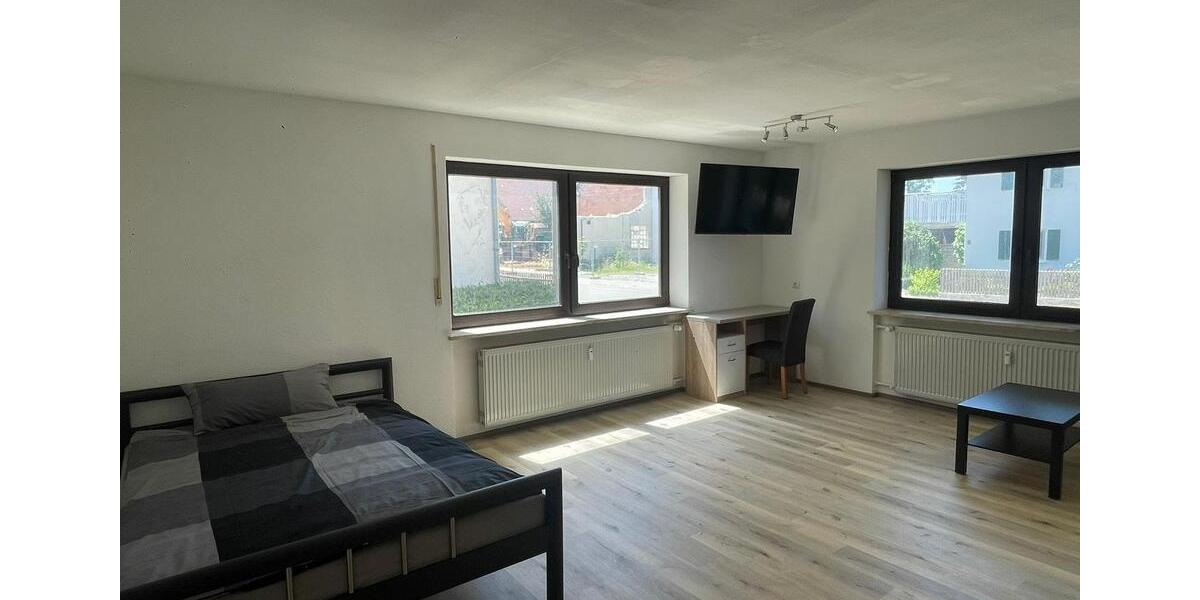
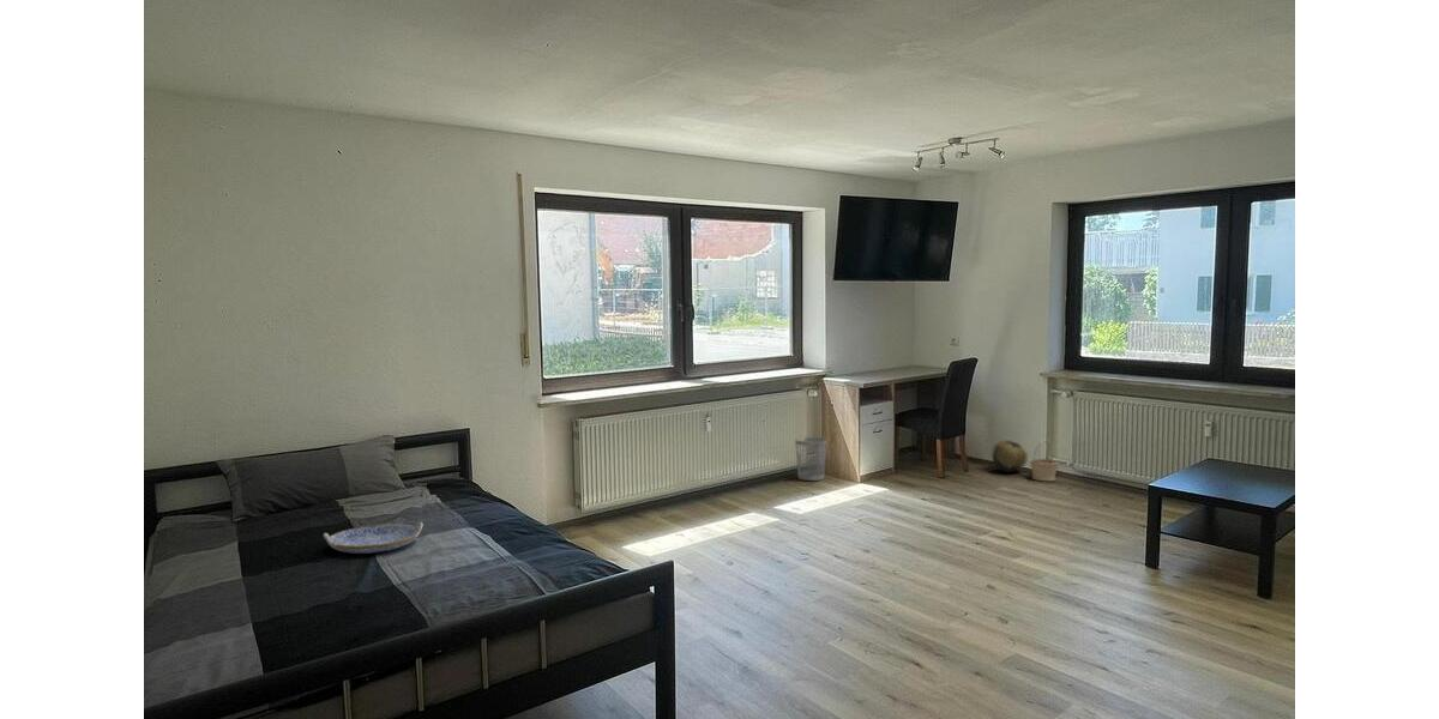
+ decorative ball (1008, 455)
+ basket (1043, 459)
+ wastebasket (811, 459)
+ serving tray (374, 536)
